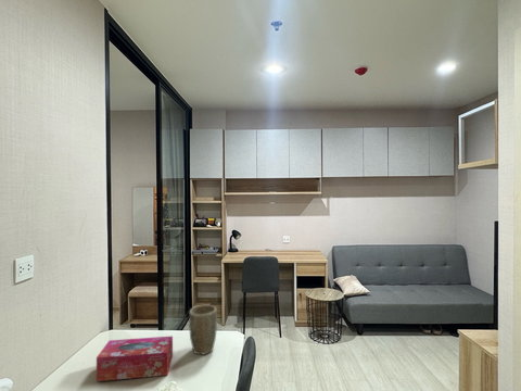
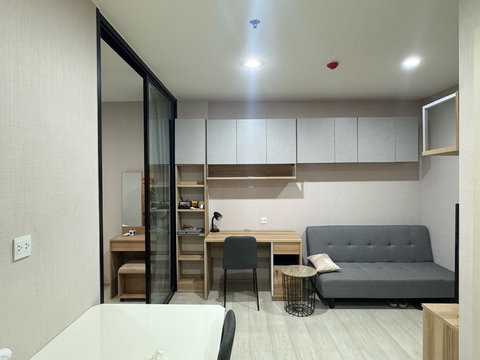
- tissue box (137, 356)
- plant pot (203, 329)
